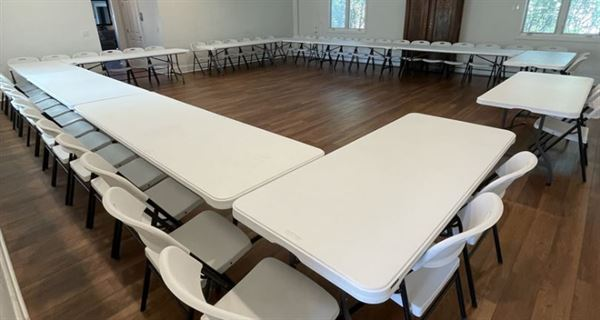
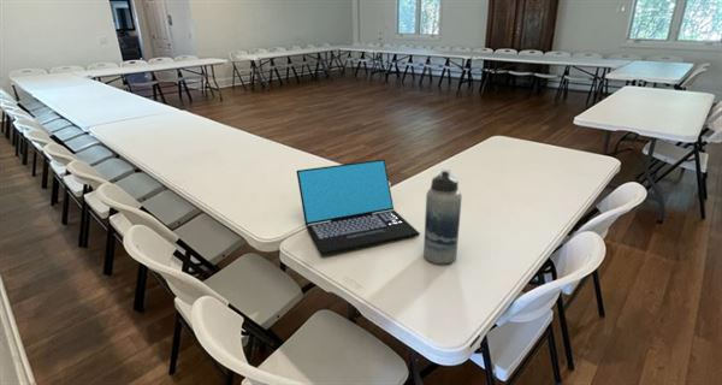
+ laptop (356, 201)
+ water bottle (443, 214)
